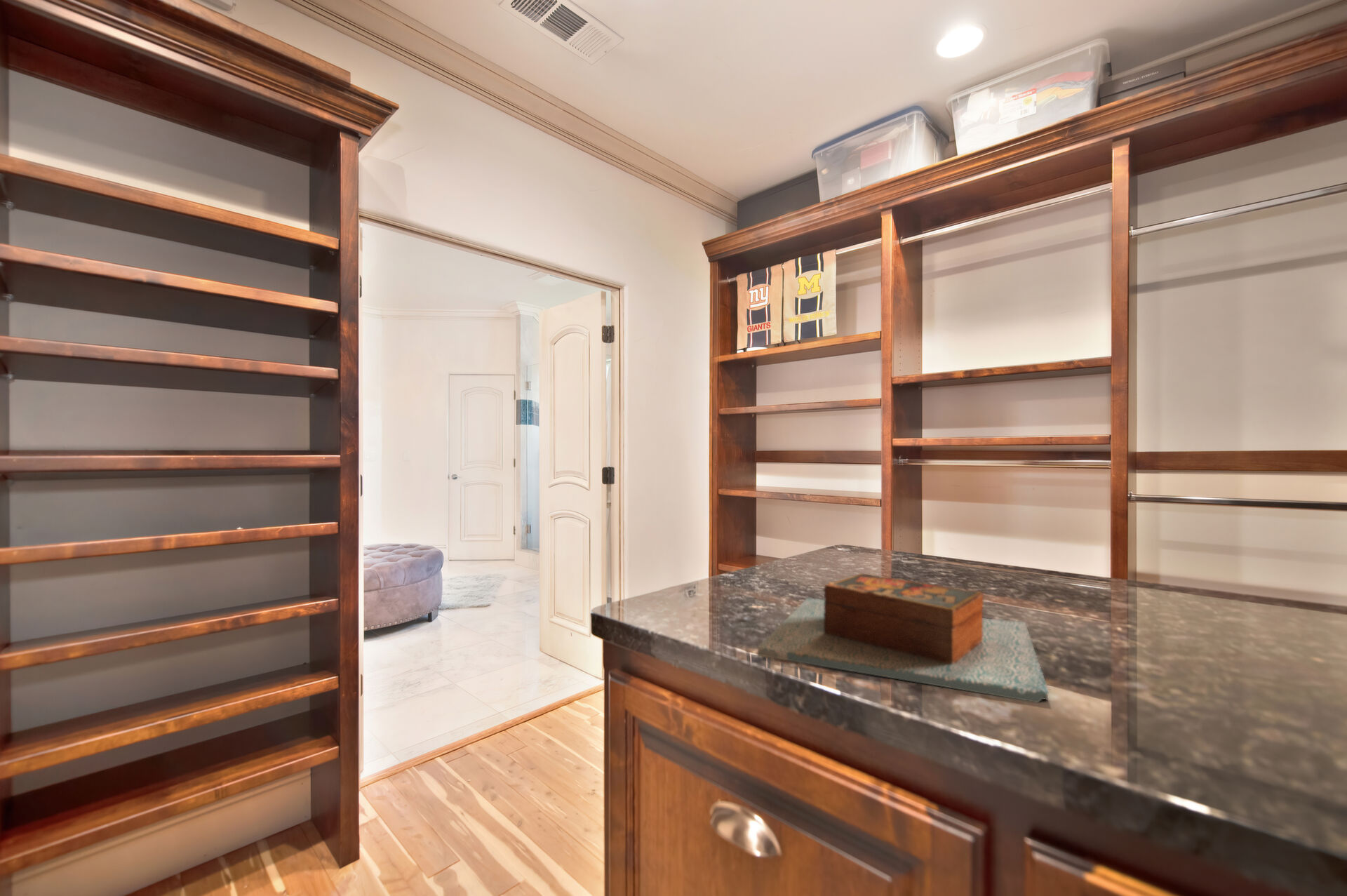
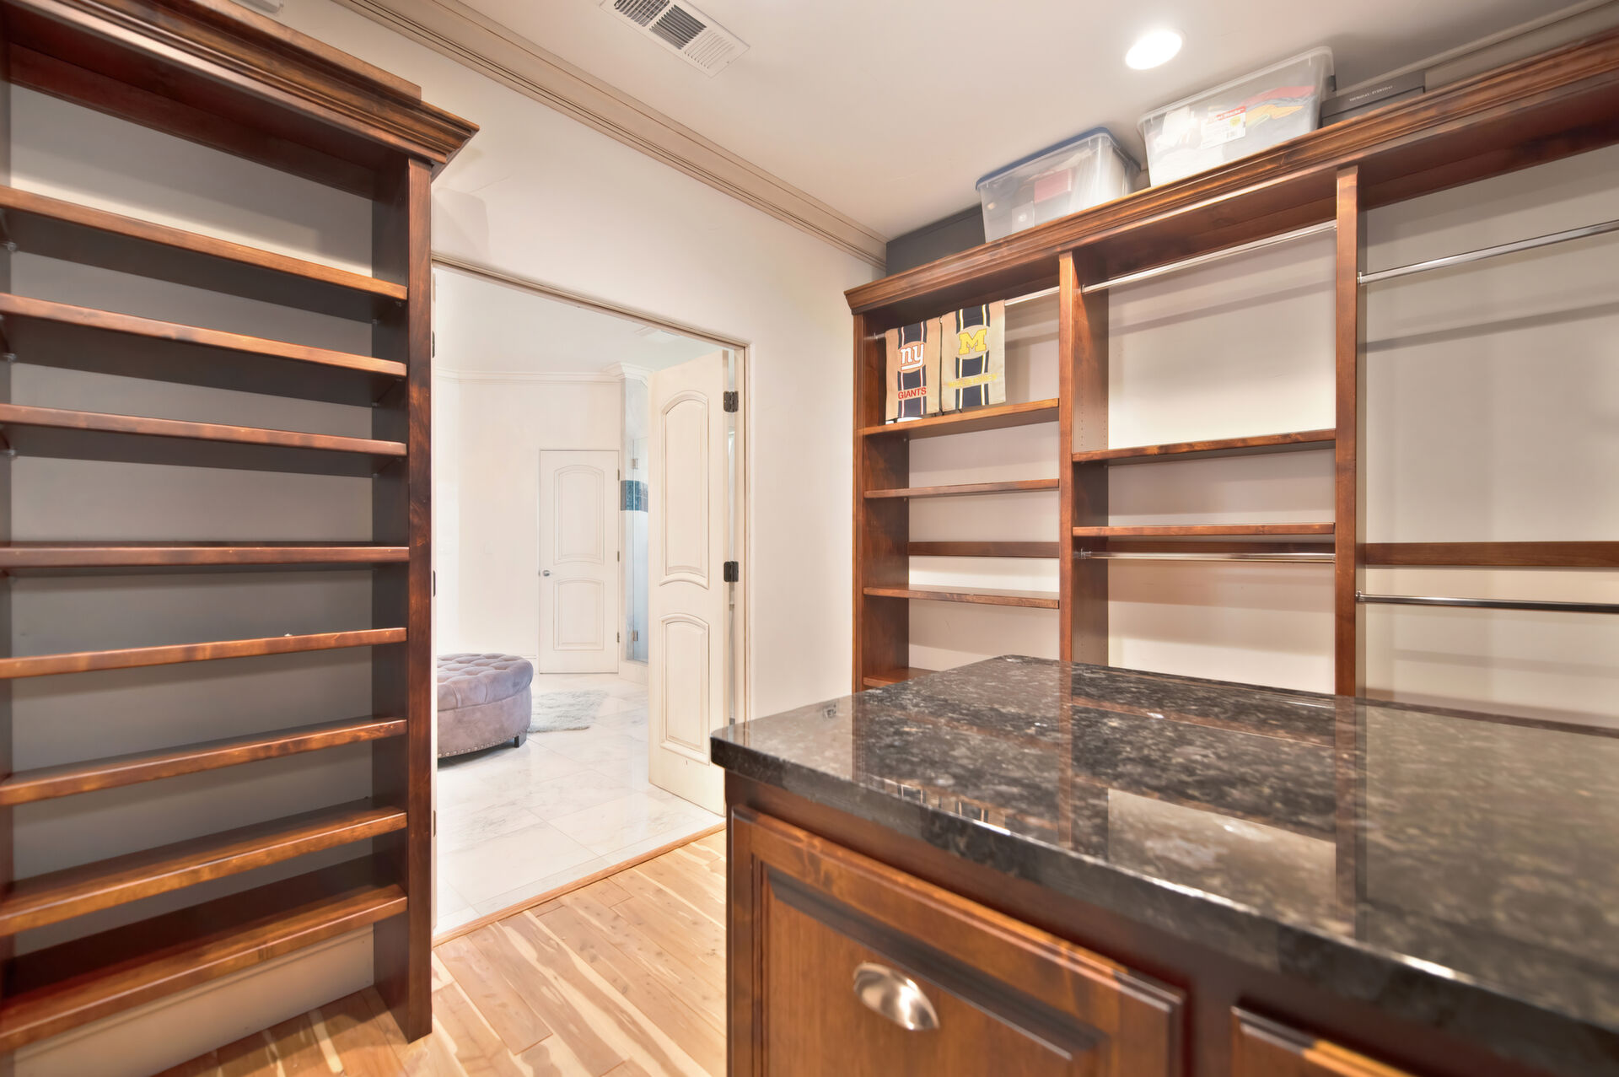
- wooden box (899, 614)
